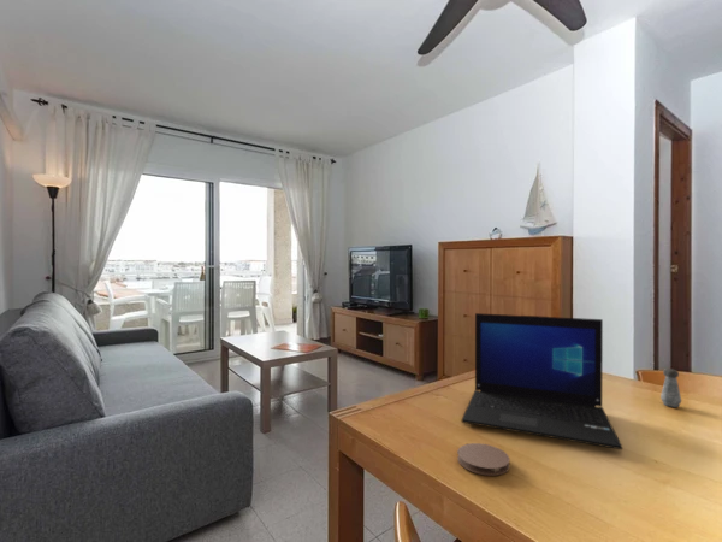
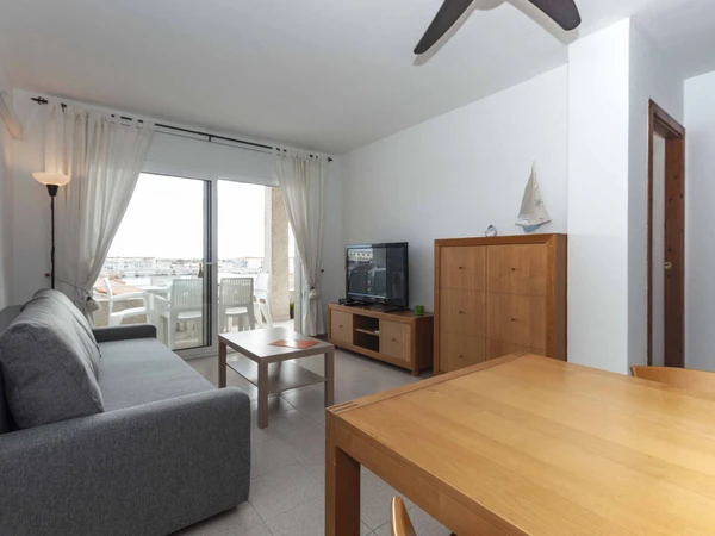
- laptop (534, 369)
- coaster (483, 458)
- salt shaker (670, 387)
